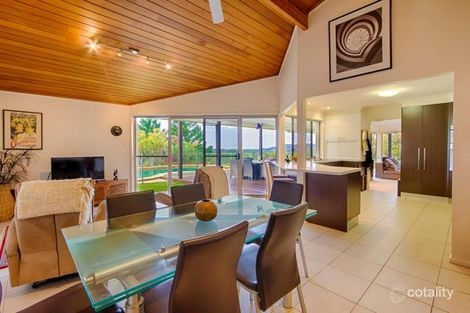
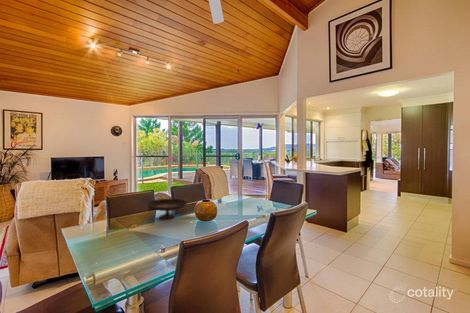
+ decorative bowl (167, 209)
